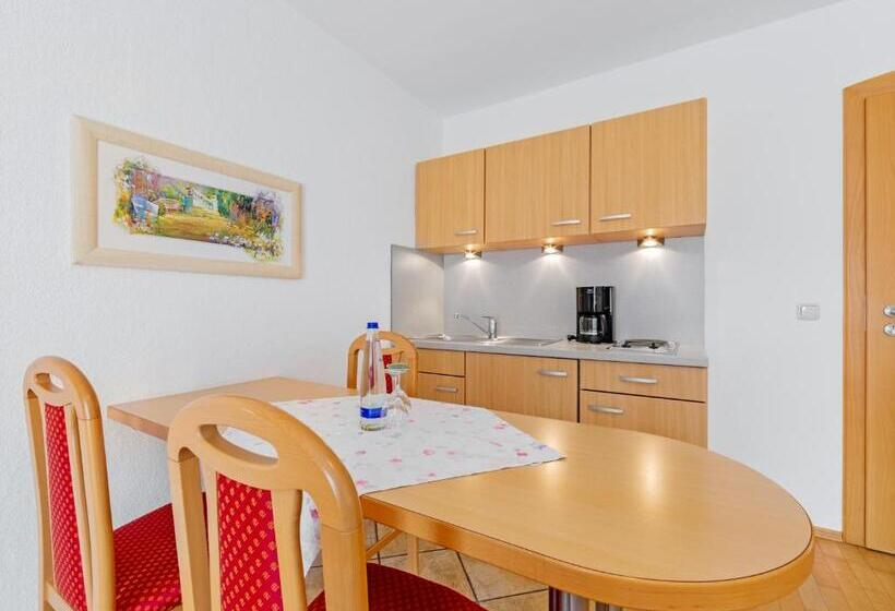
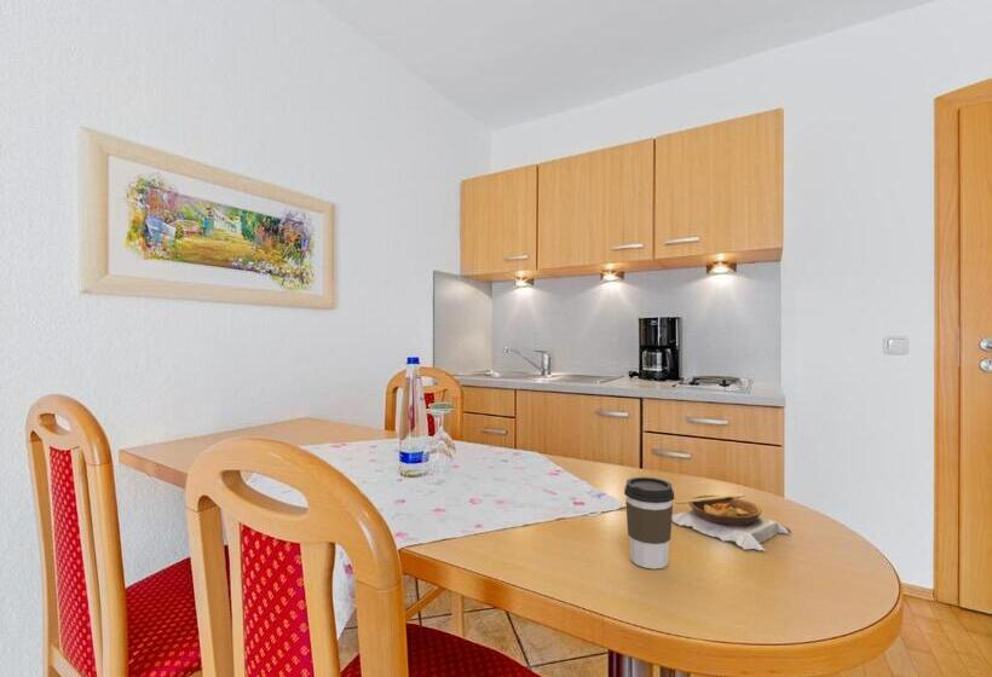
+ coffee cup (648, 521)
+ soup bowl (728, 514)
